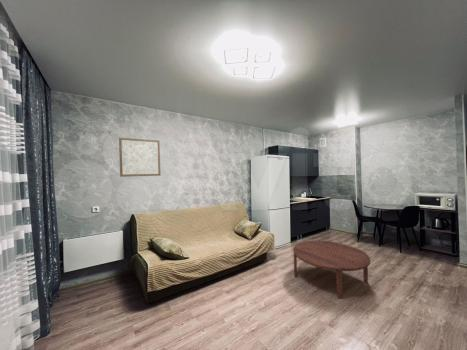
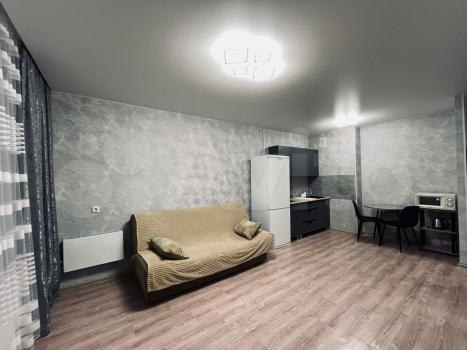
- wall art (139, 158)
- coffee table (329, 265)
